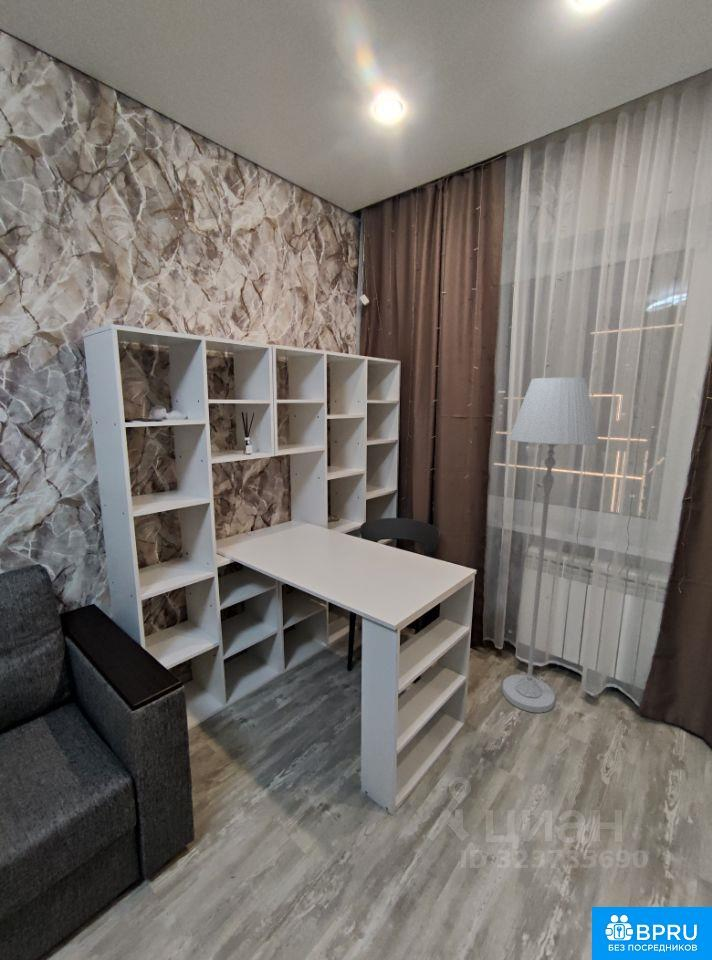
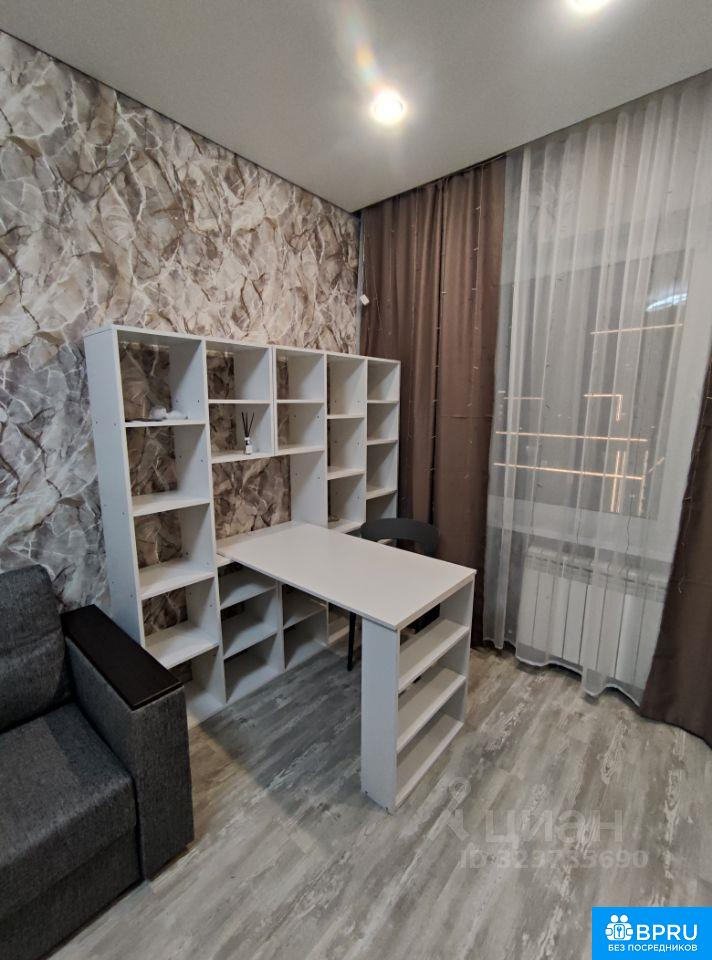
- floor lamp (541, 548)
